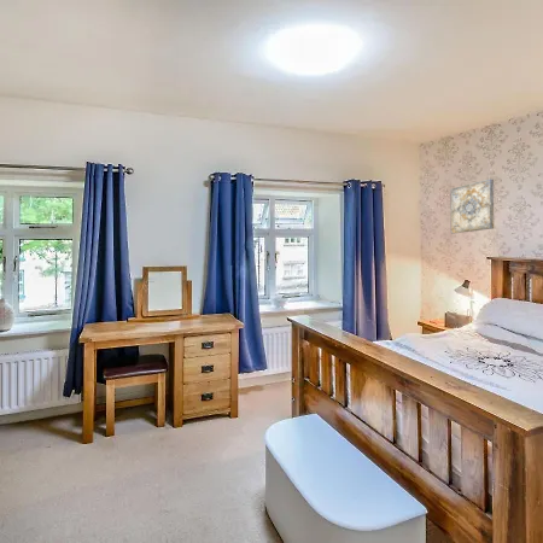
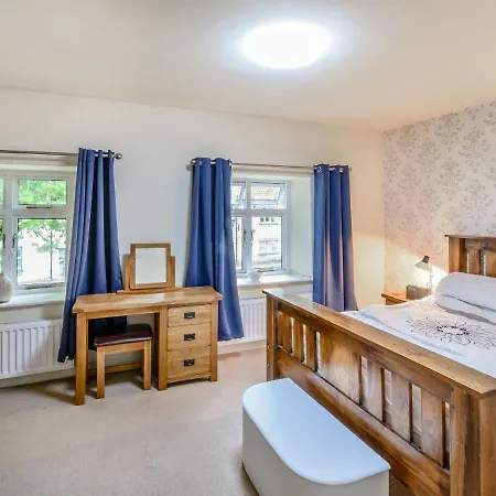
- wall art (471, 208)
